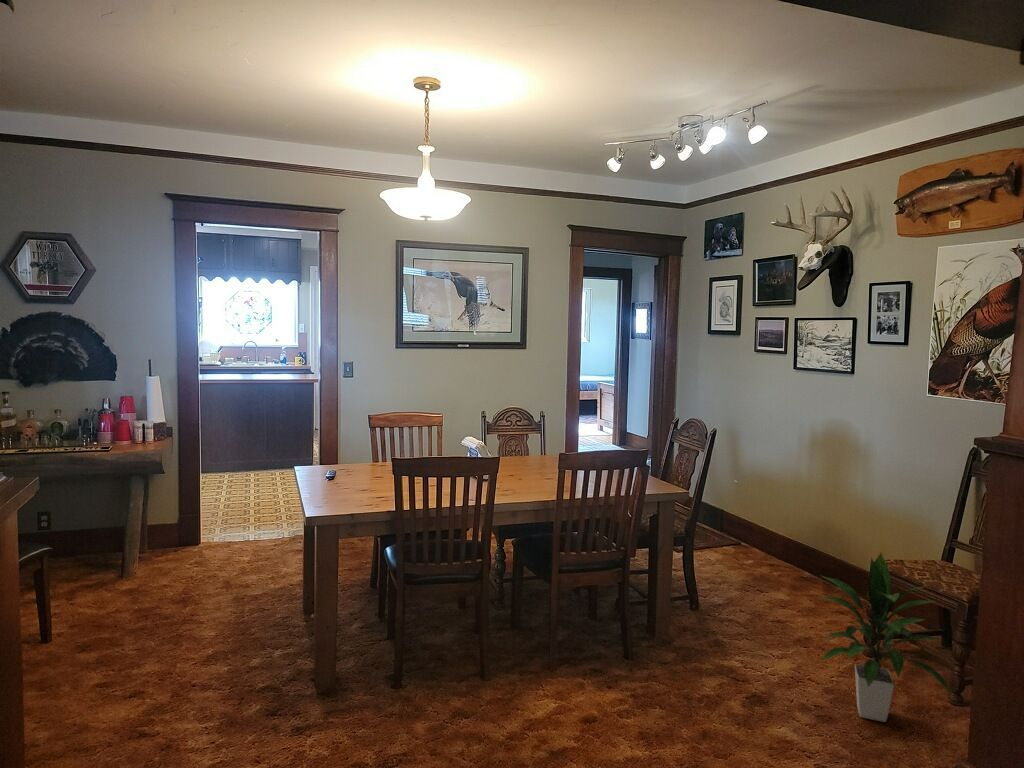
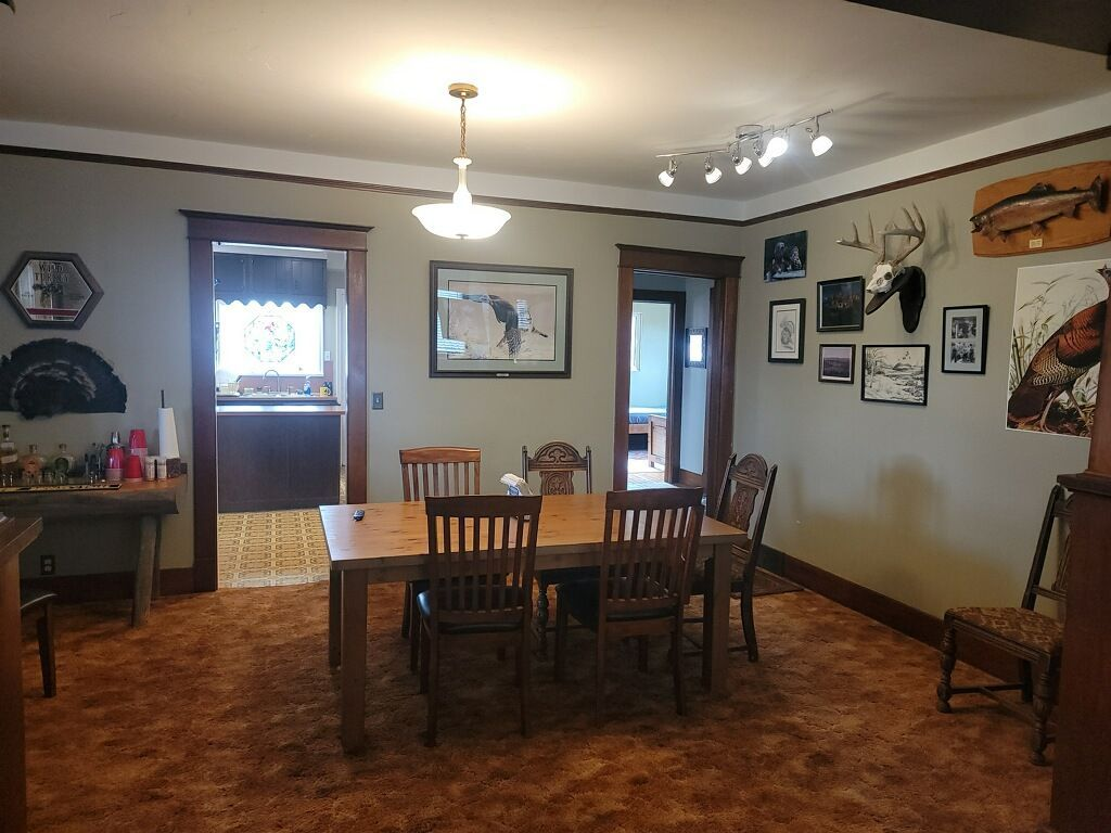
- indoor plant (883, 640)
